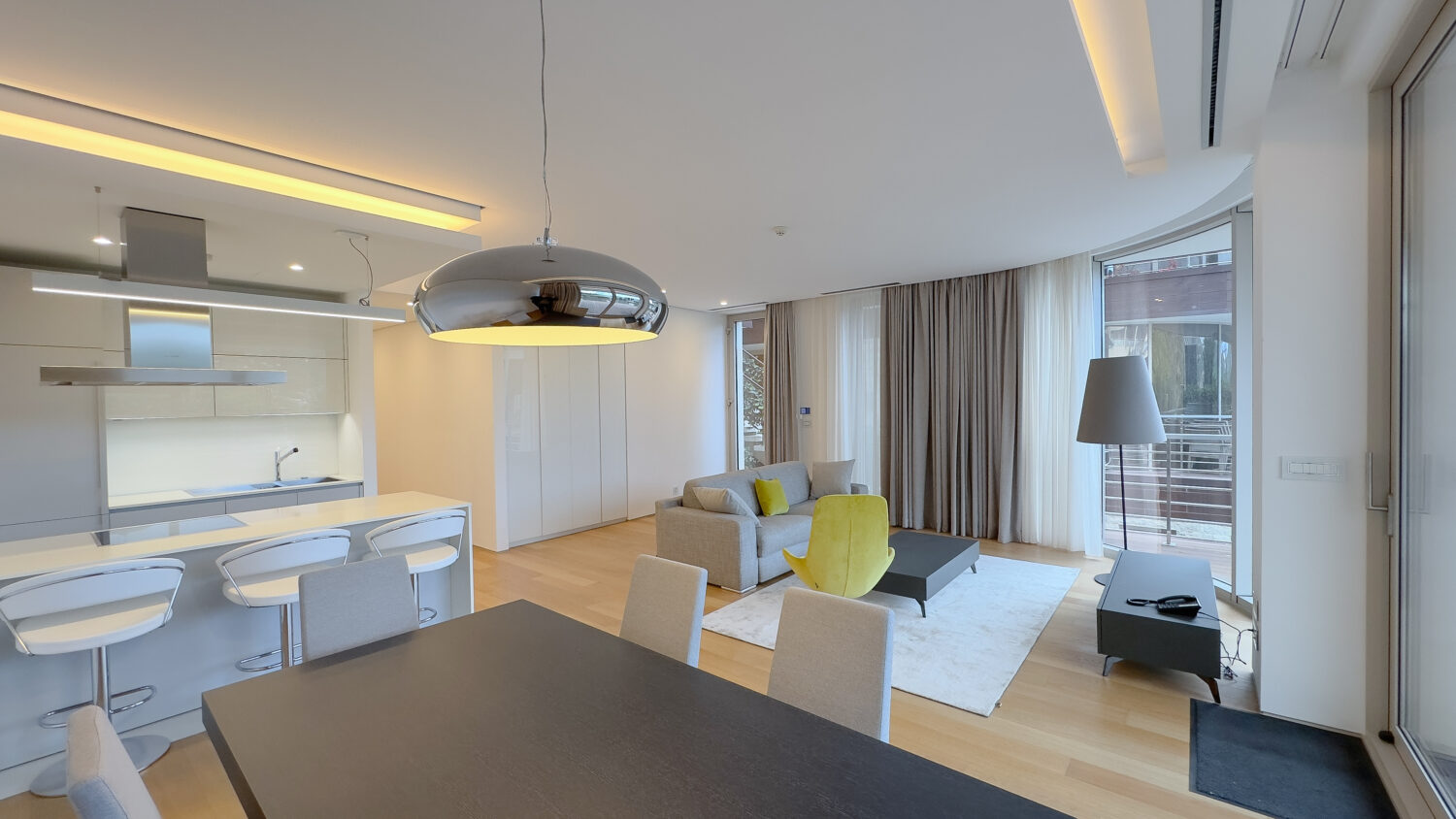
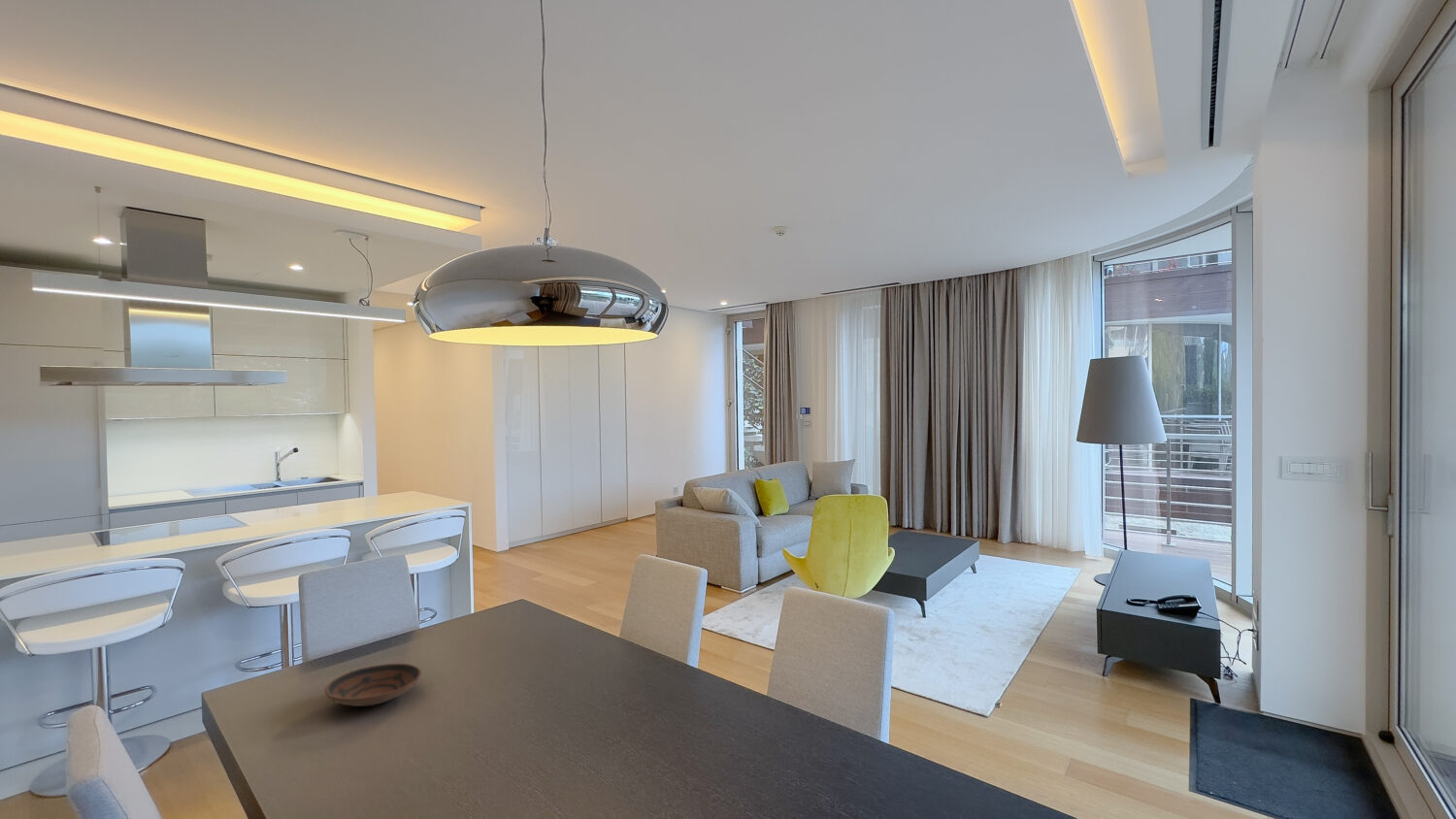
+ bowl (375, 688)
